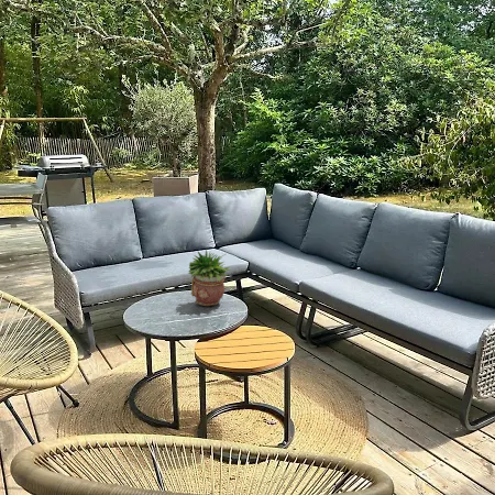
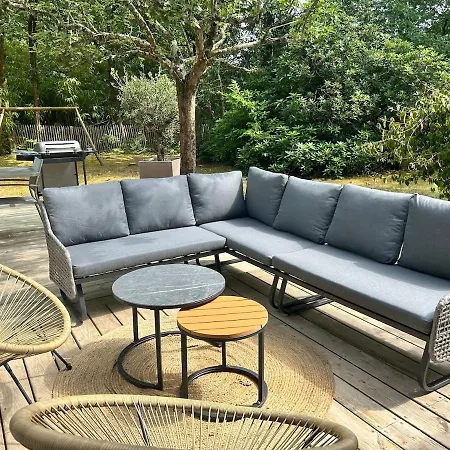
- potted plant (209, 276)
